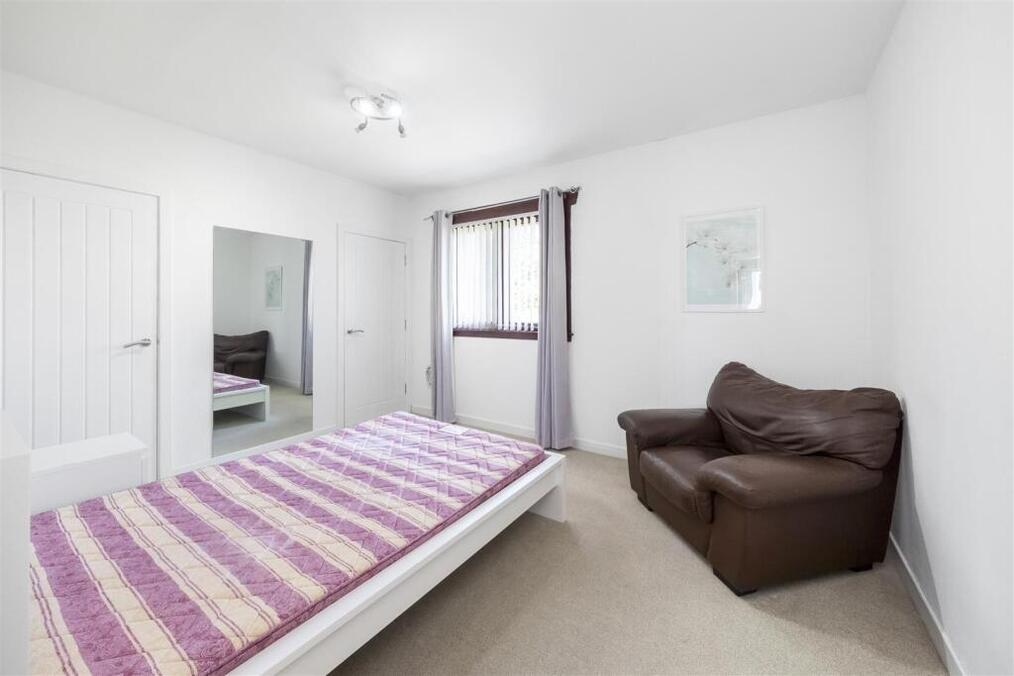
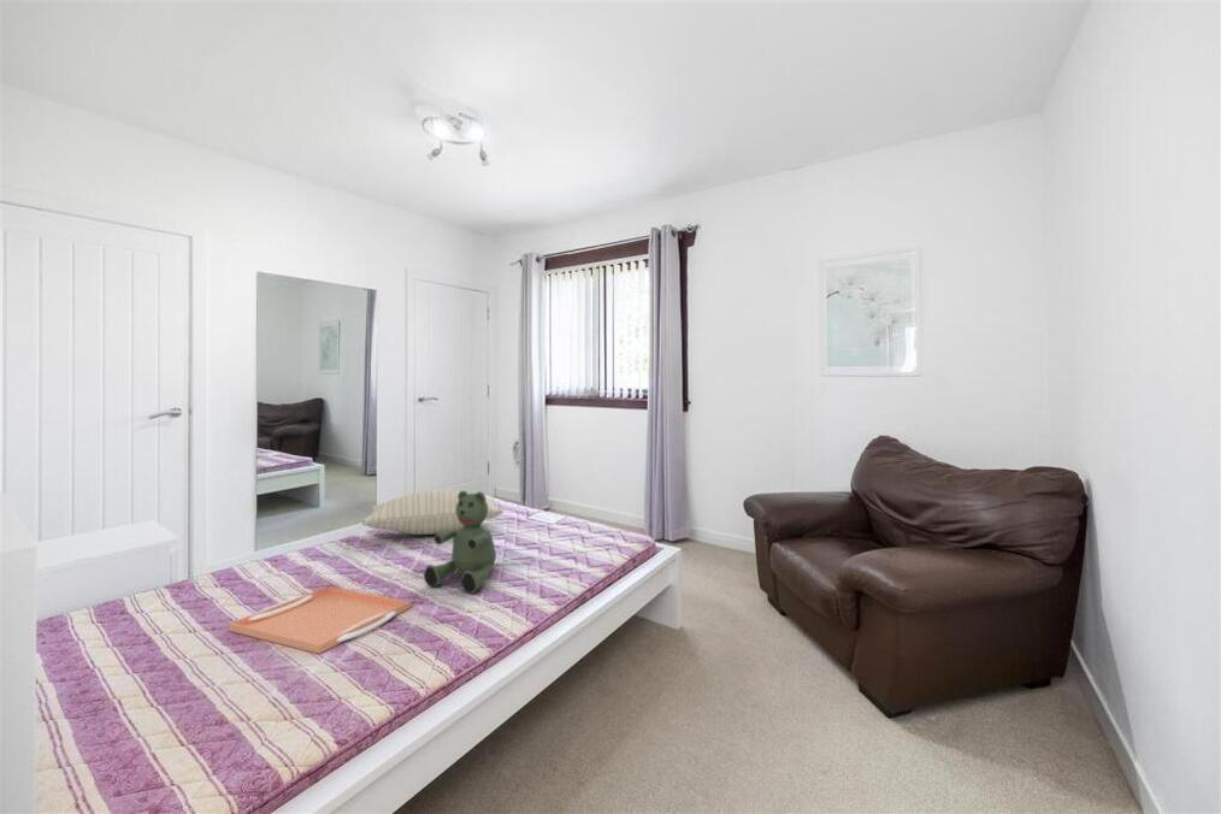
+ teddy bear (468, 536)
+ pillow (435, 512)
+ serving tray (324, 614)
